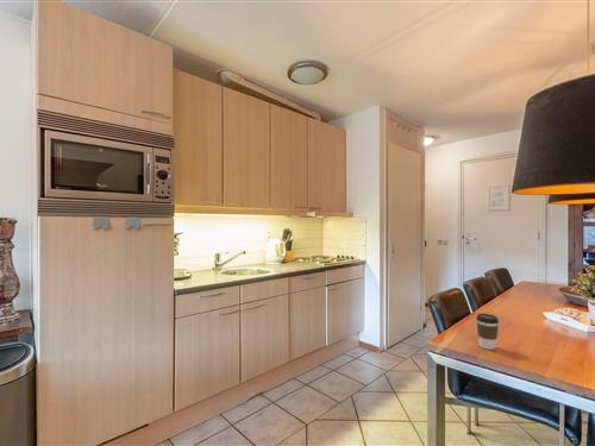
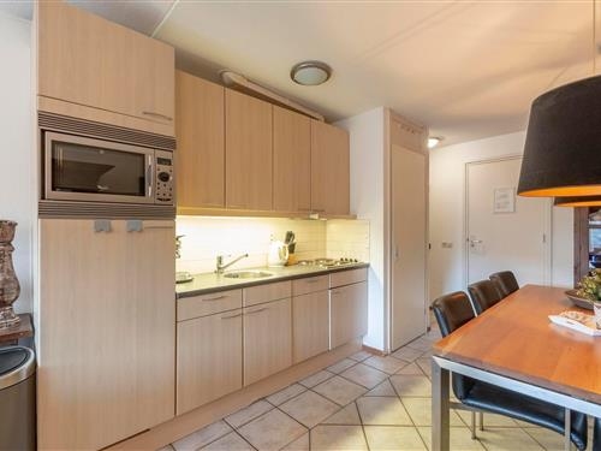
- coffee cup (487, 331)
